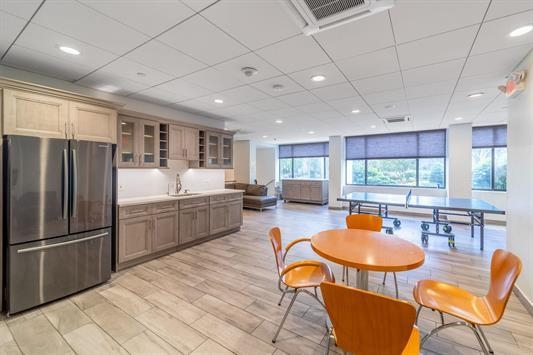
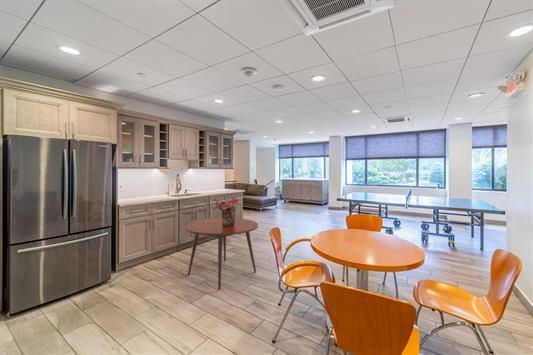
+ dining table (223, 248)
+ bouquet (227, 211)
